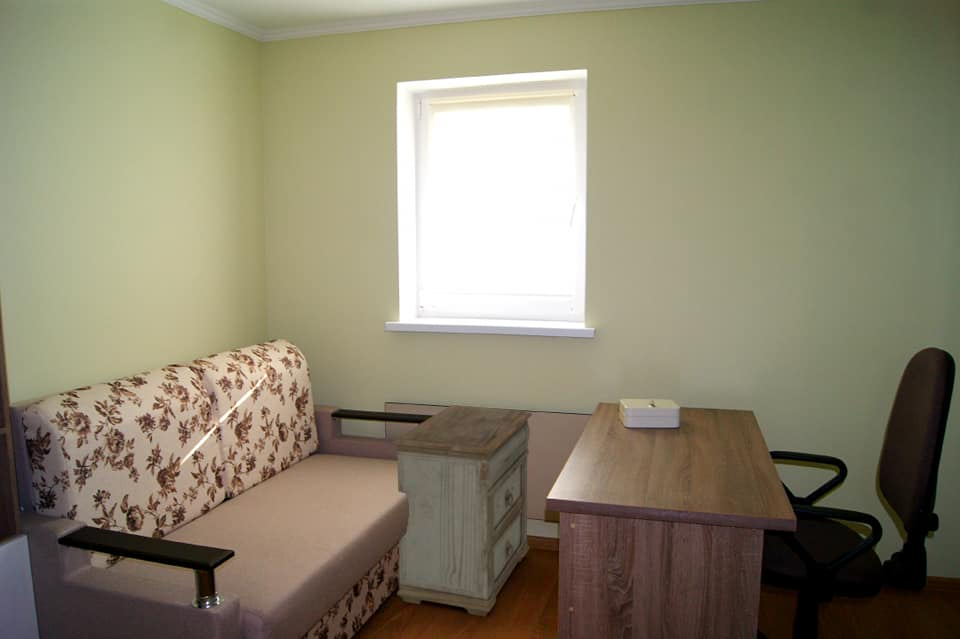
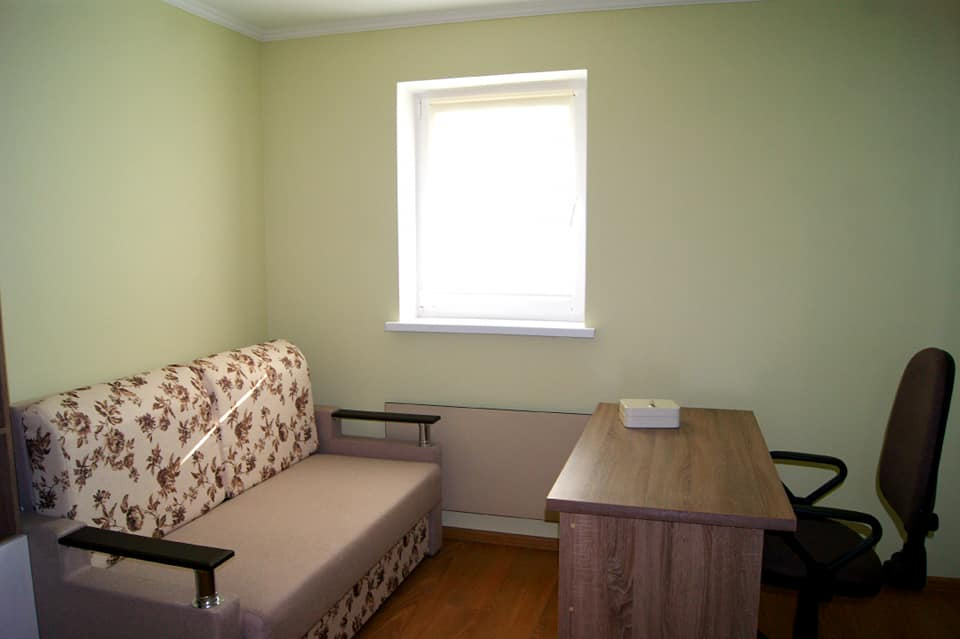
- nightstand (467, 501)
